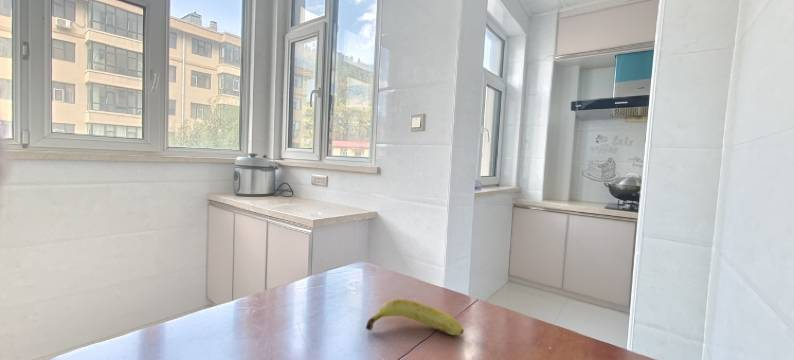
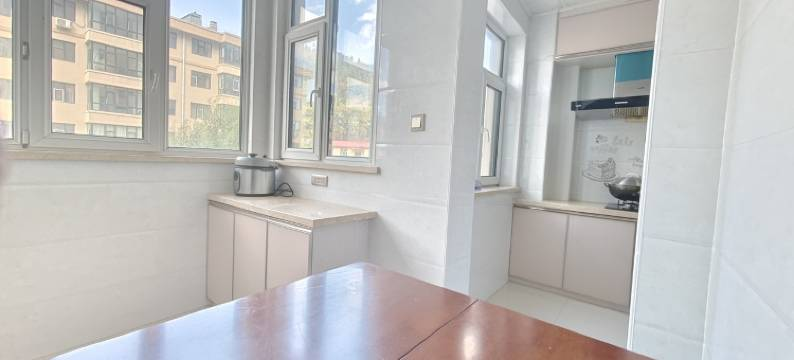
- fruit (412, 316)
